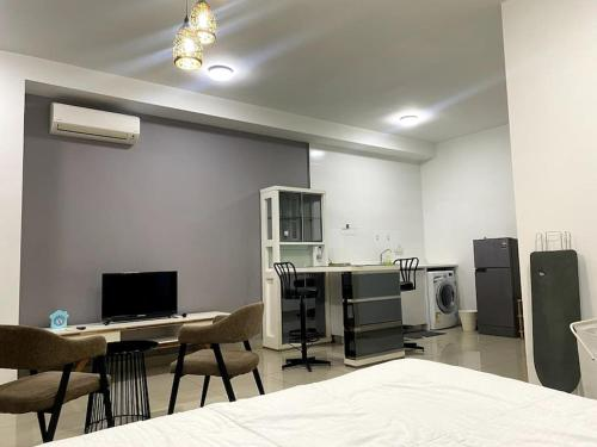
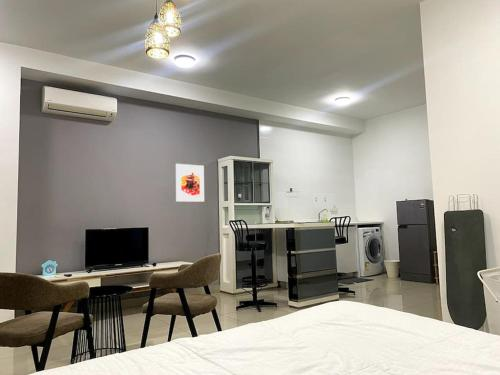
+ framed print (190, 183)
